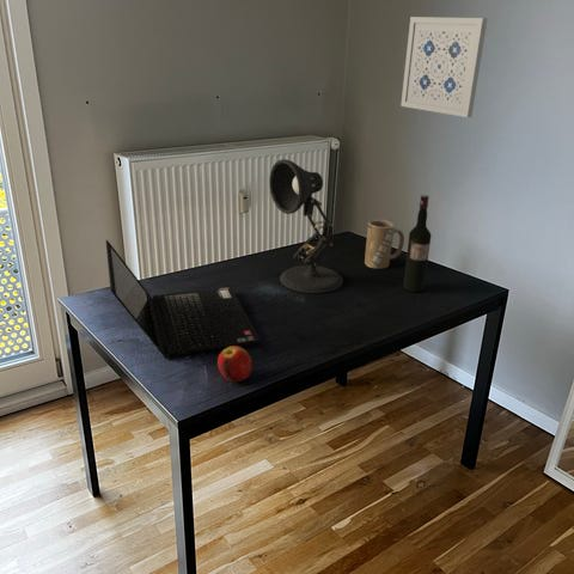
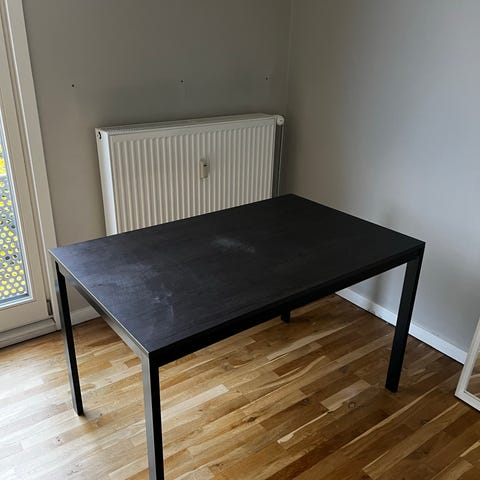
- wall art (440, 66)
- mug (383, 242)
- wine bottle (419, 243)
- laptop computer (182, 292)
- fruit (234, 364)
- desk lamp (312, 220)
